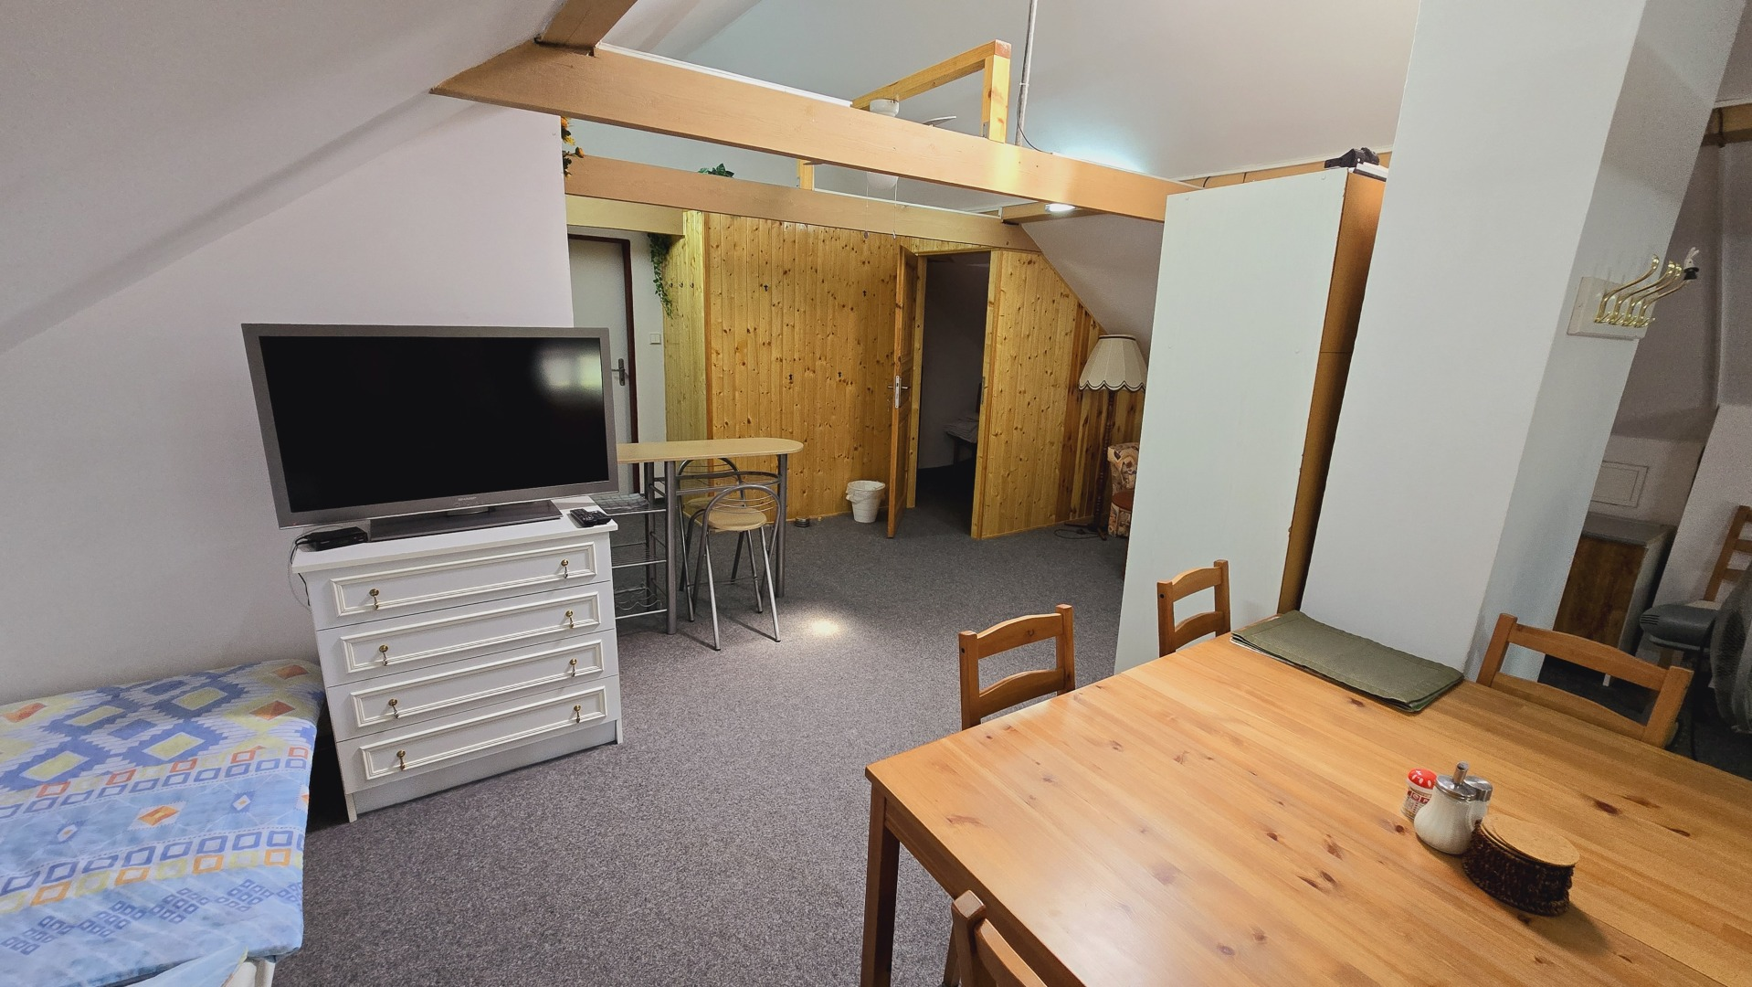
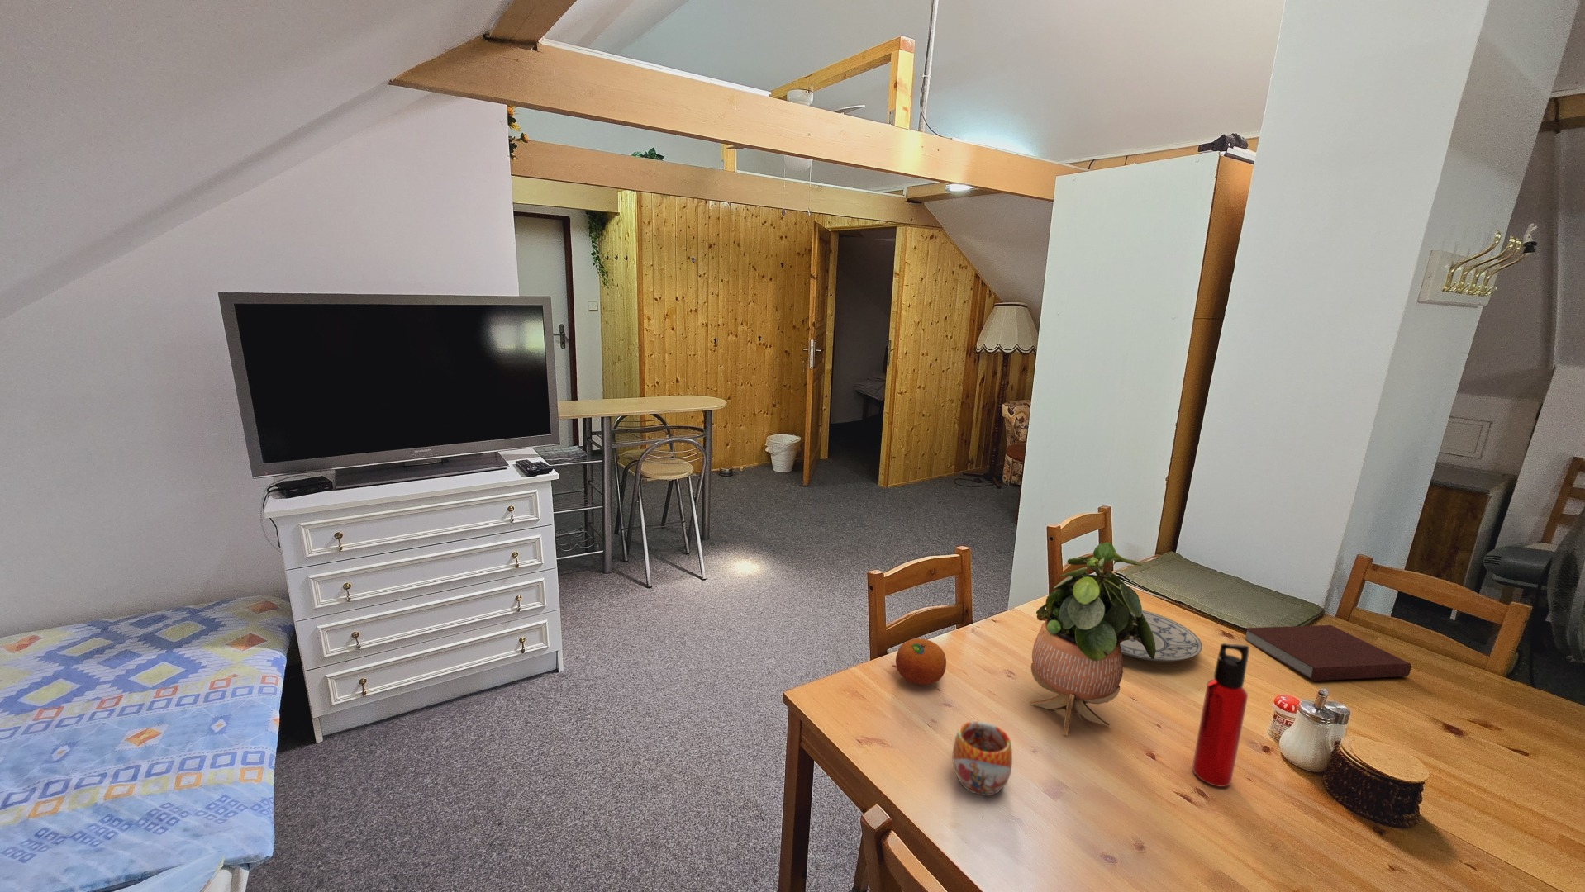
+ potted plant (1092, 633)
+ plate (1133, 640)
+ mug (979, 754)
+ fruit (921, 661)
+ water bottle (1224, 710)
+ notebook (1323, 651)
